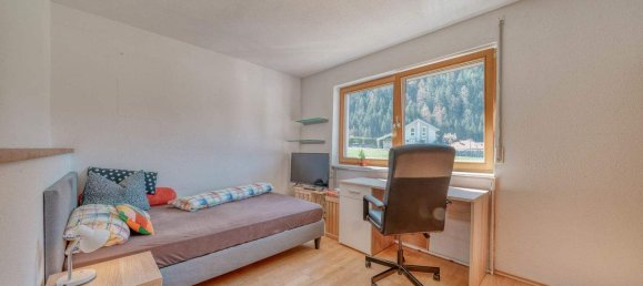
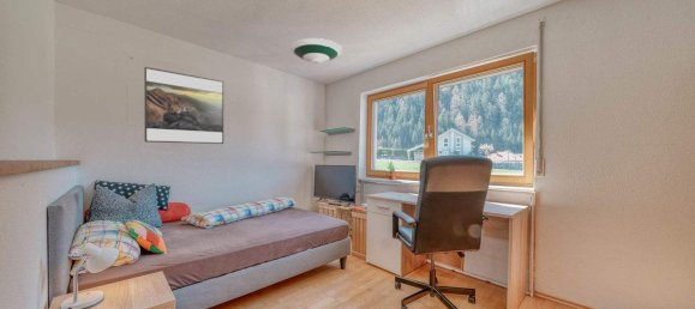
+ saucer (316, 55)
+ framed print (187, 109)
